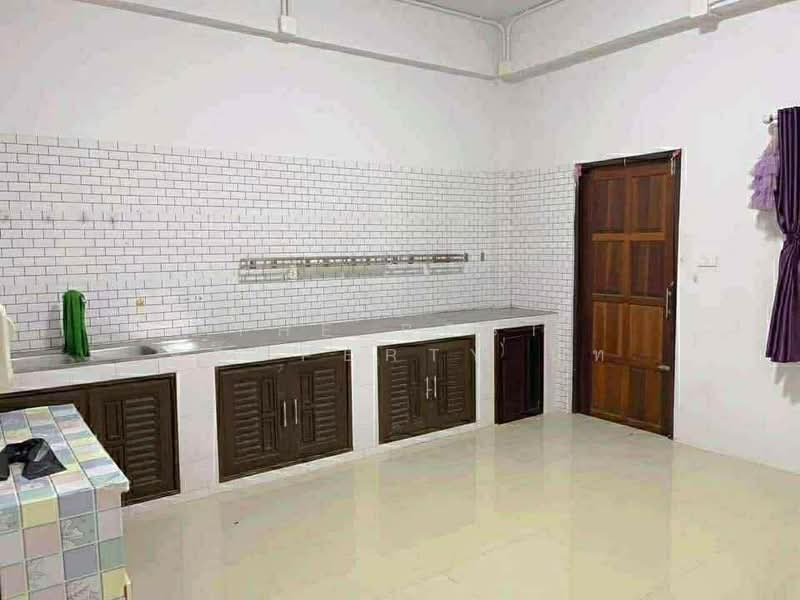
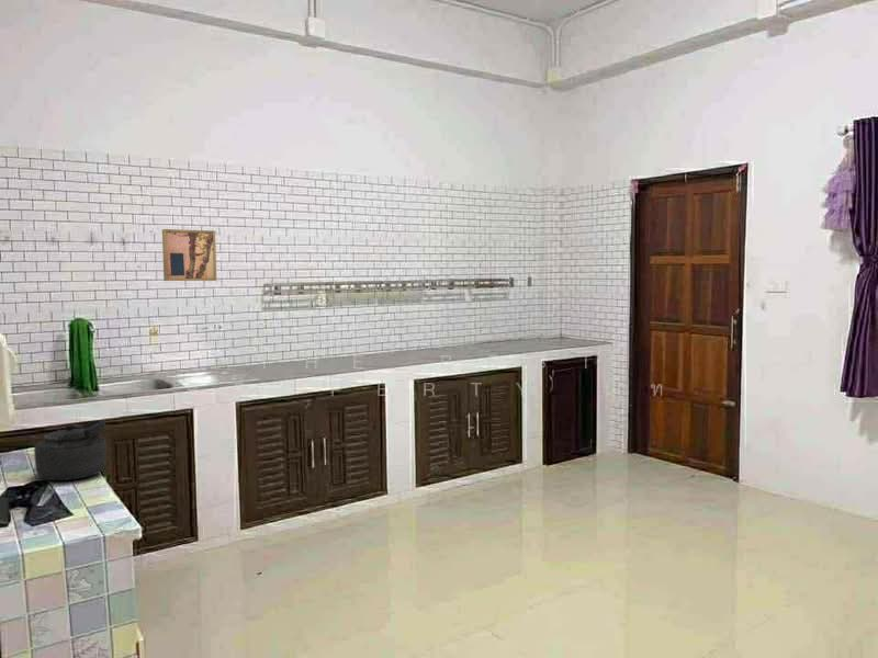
+ kettle (72, 449)
+ wall art (190, 256)
